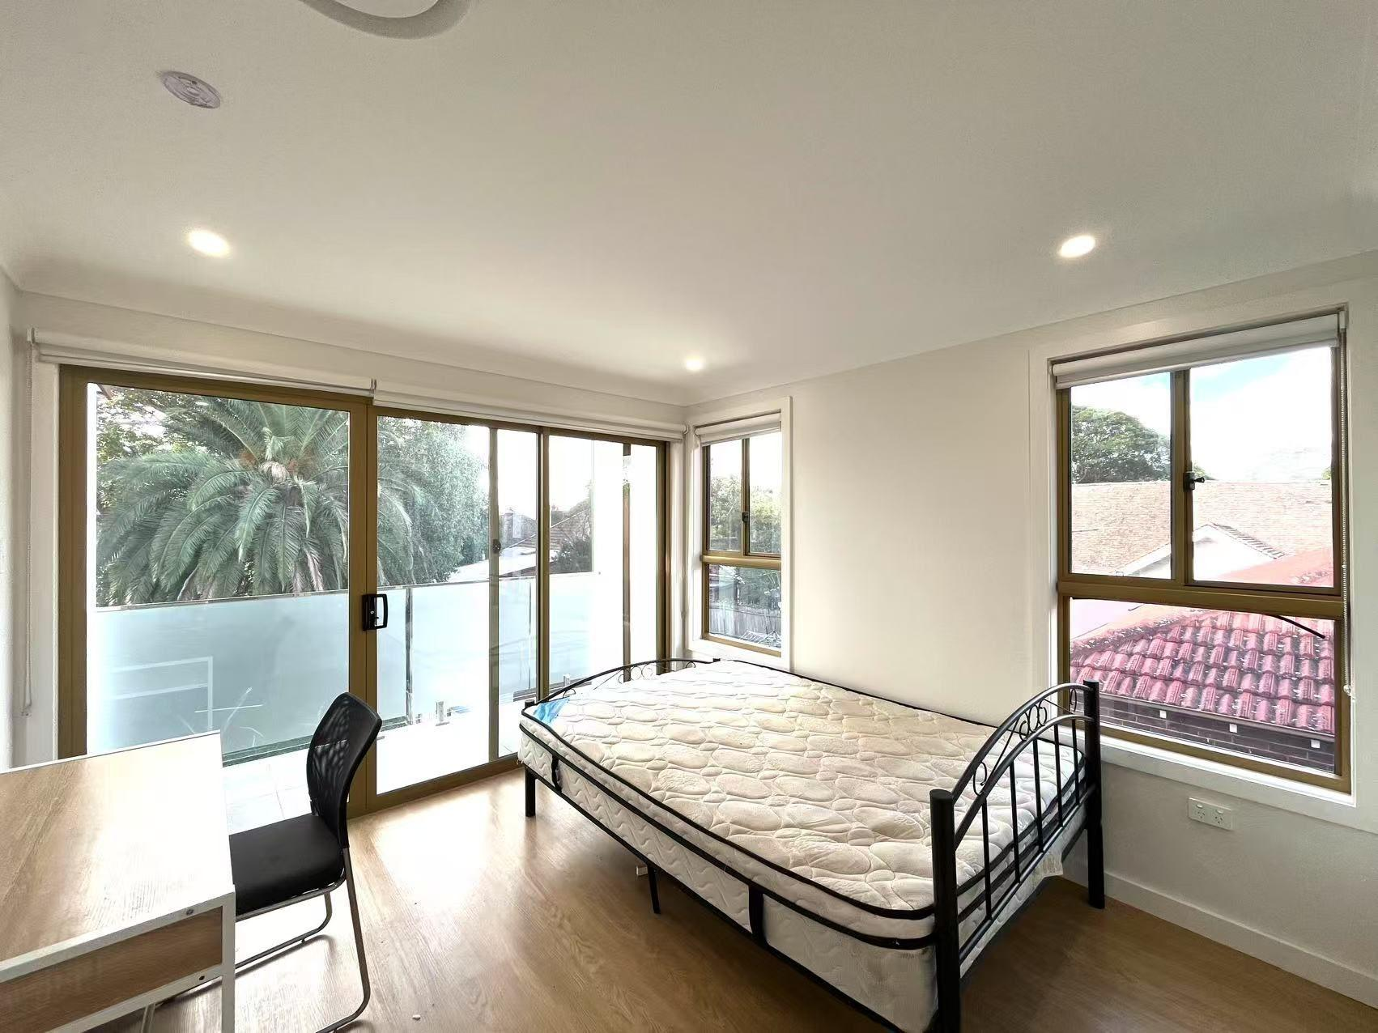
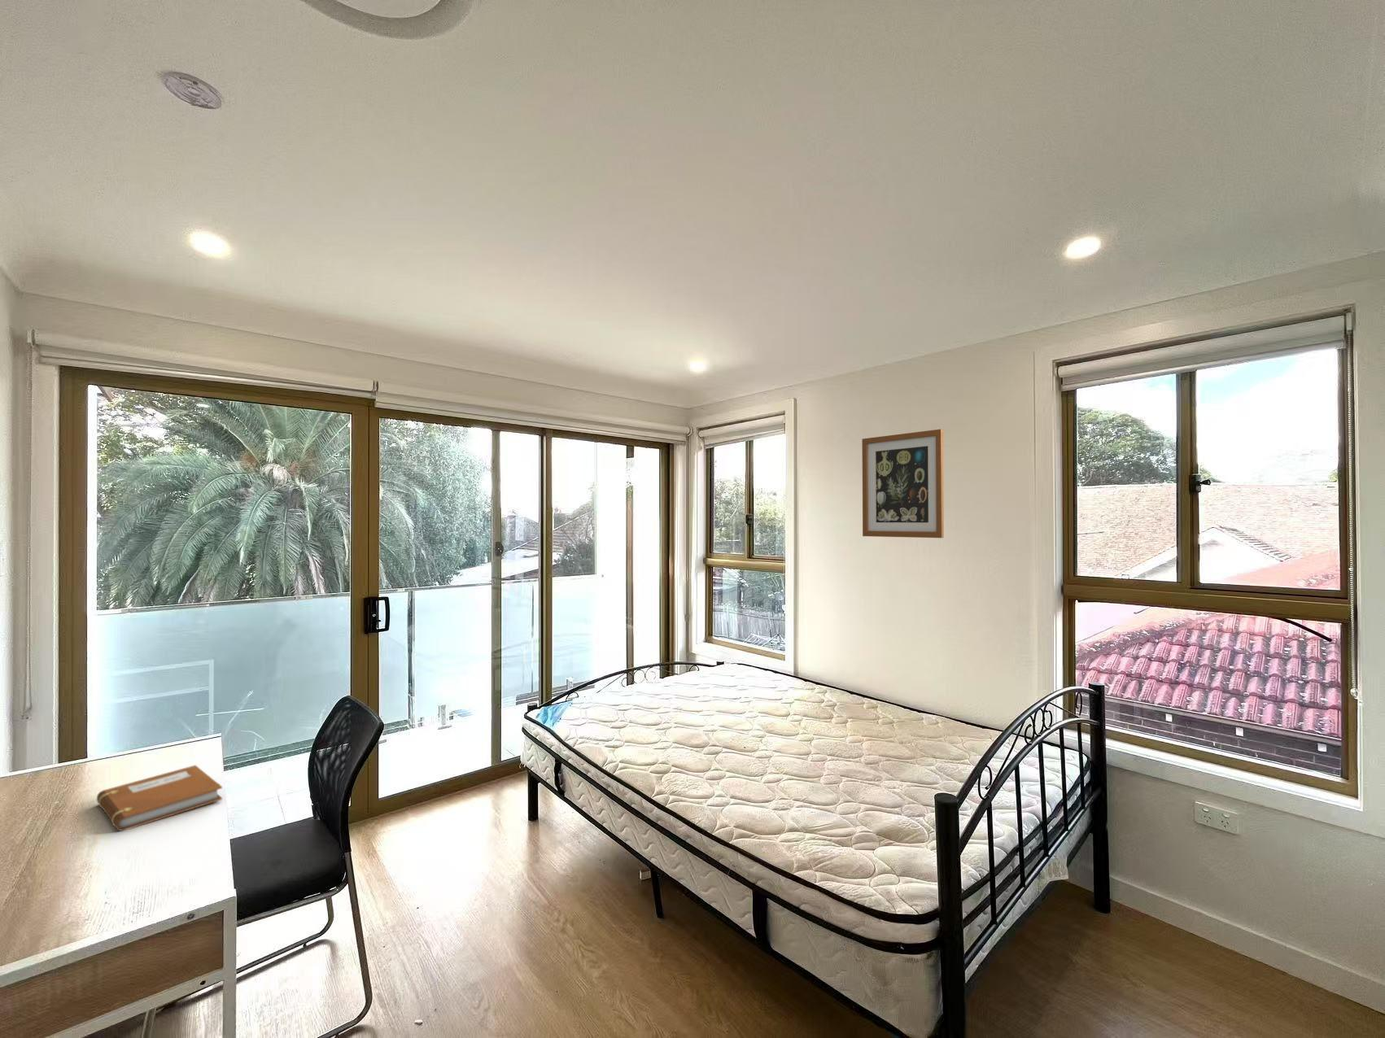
+ notebook (159, 795)
+ wall art (900, 485)
